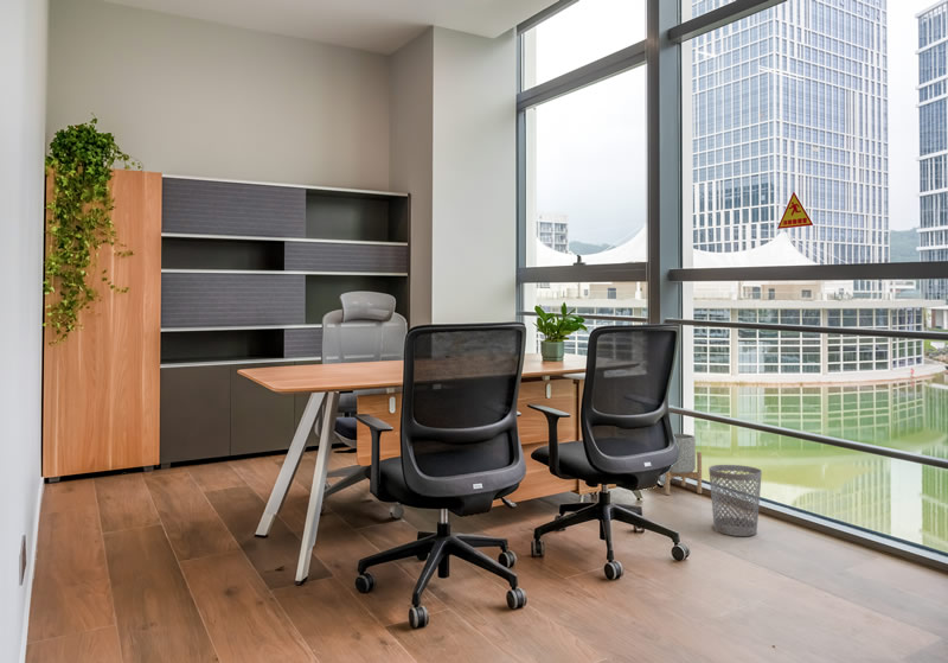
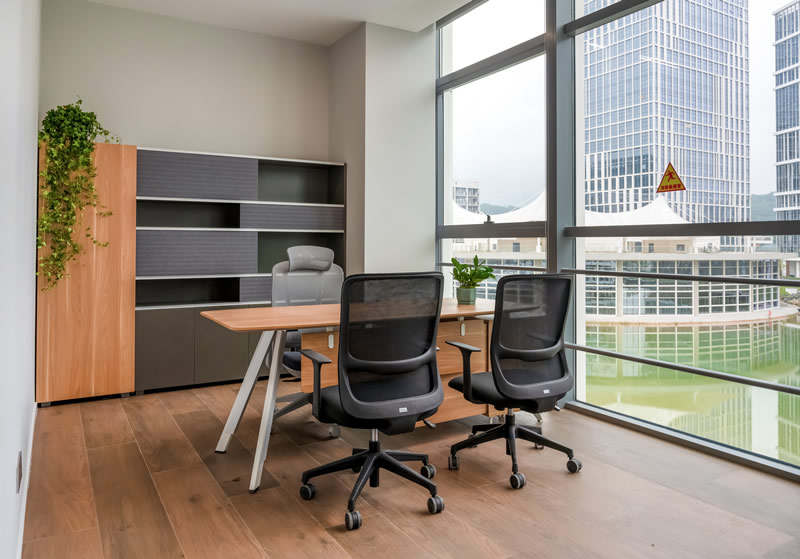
- planter (675, 463)
- wastebasket (735, 499)
